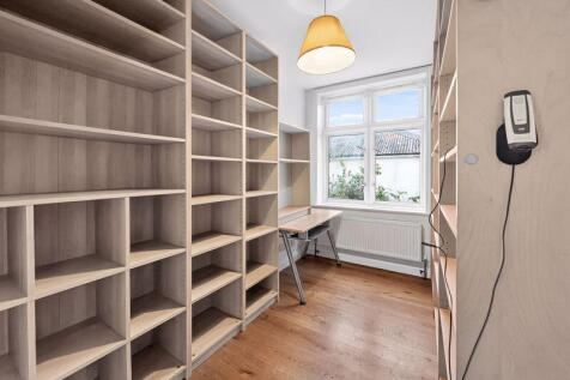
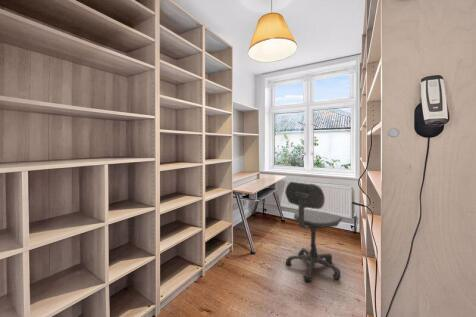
+ office chair (314, 224)
